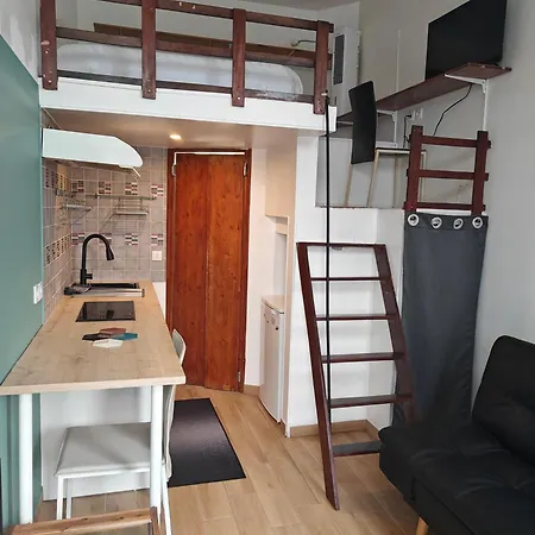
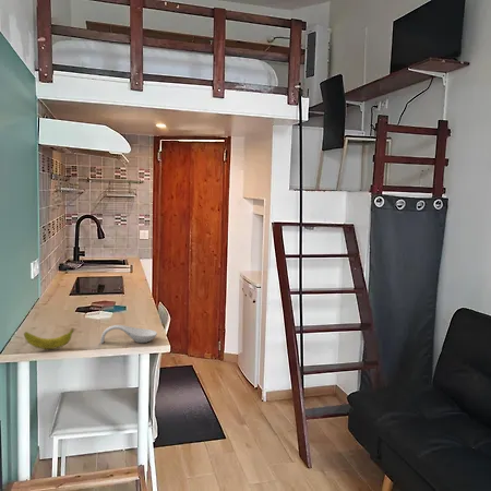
+ spoon rest (129, 333)
+ banana (49, 339)
